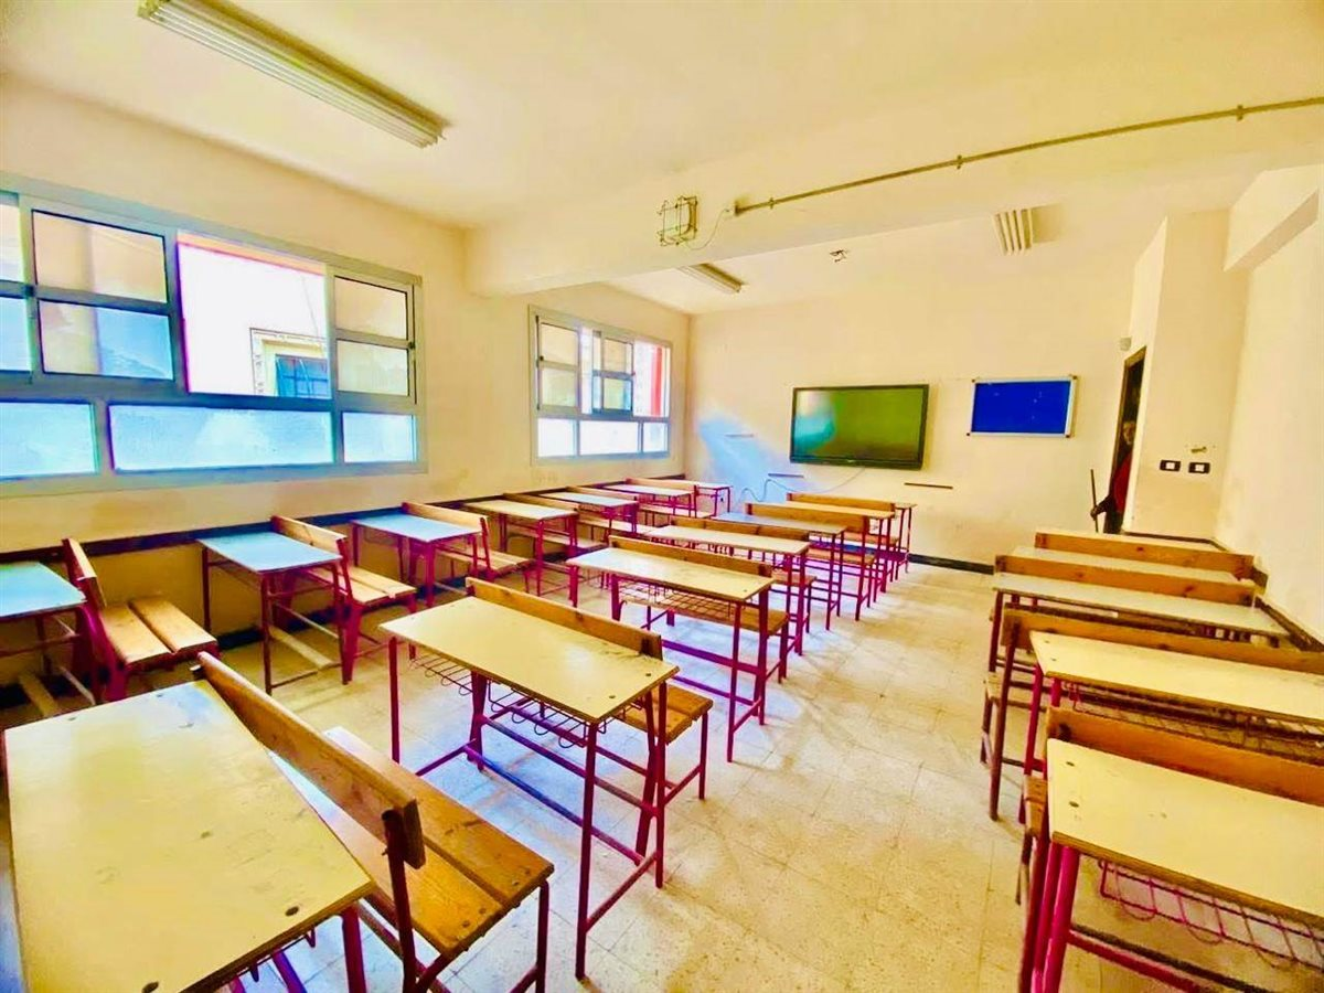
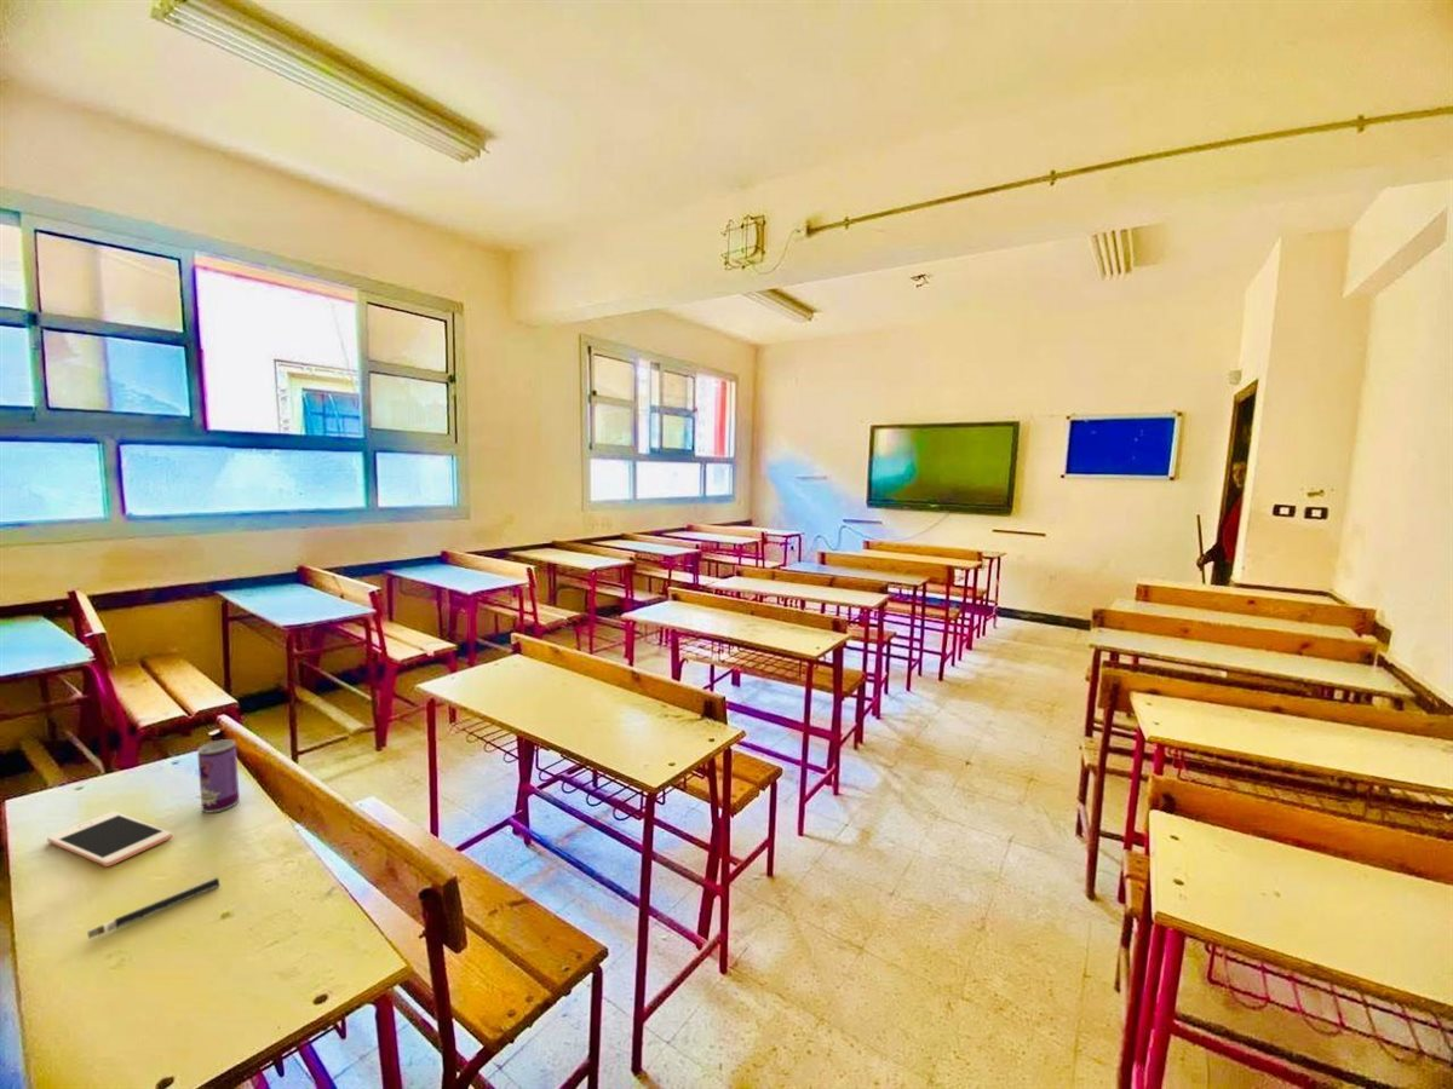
+ electrical cable (156, 906)
+ beverage can (218, 774)
+ cell phone (110, 836)
